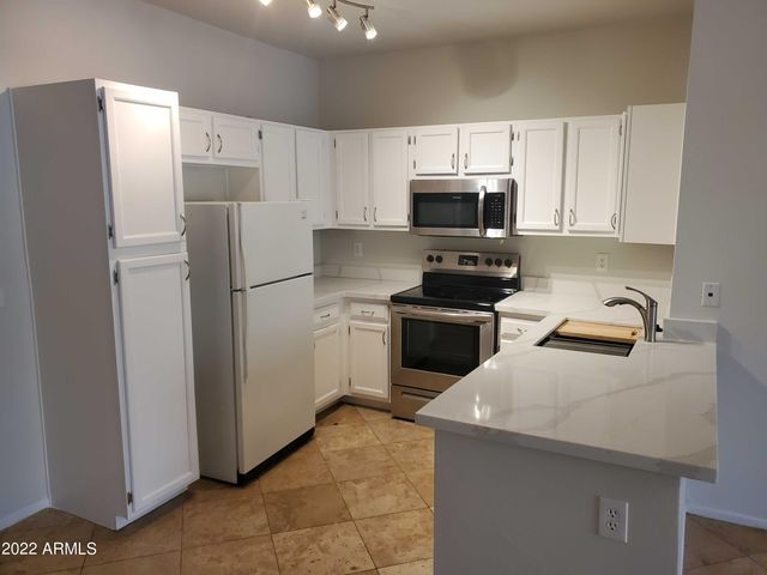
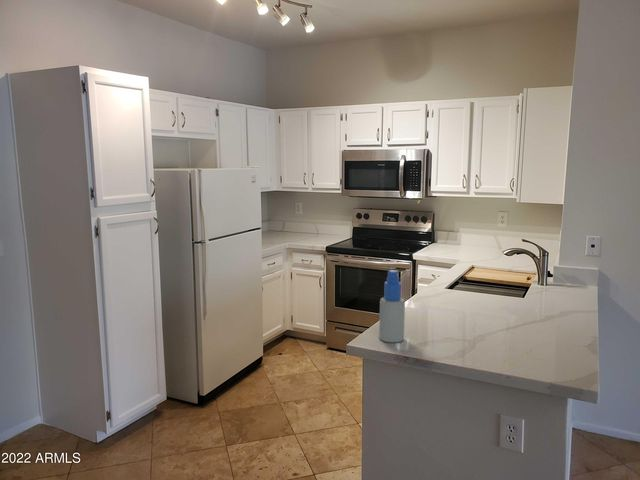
+ spray bottle (392, 304)
